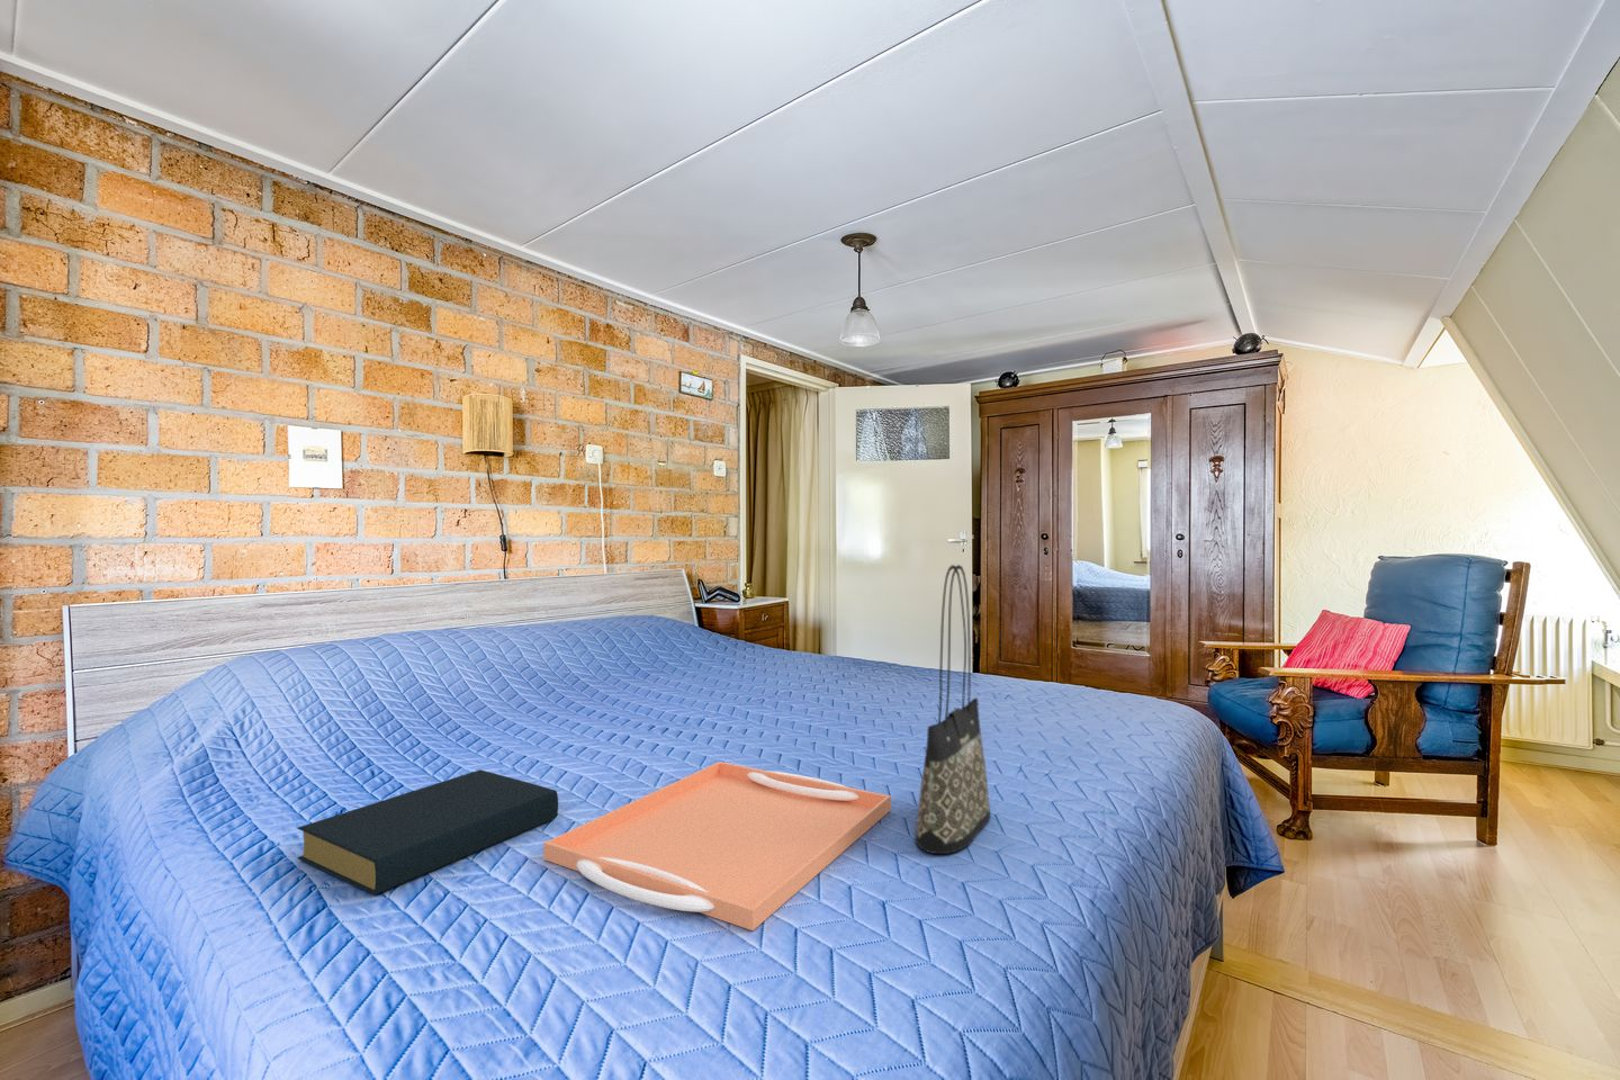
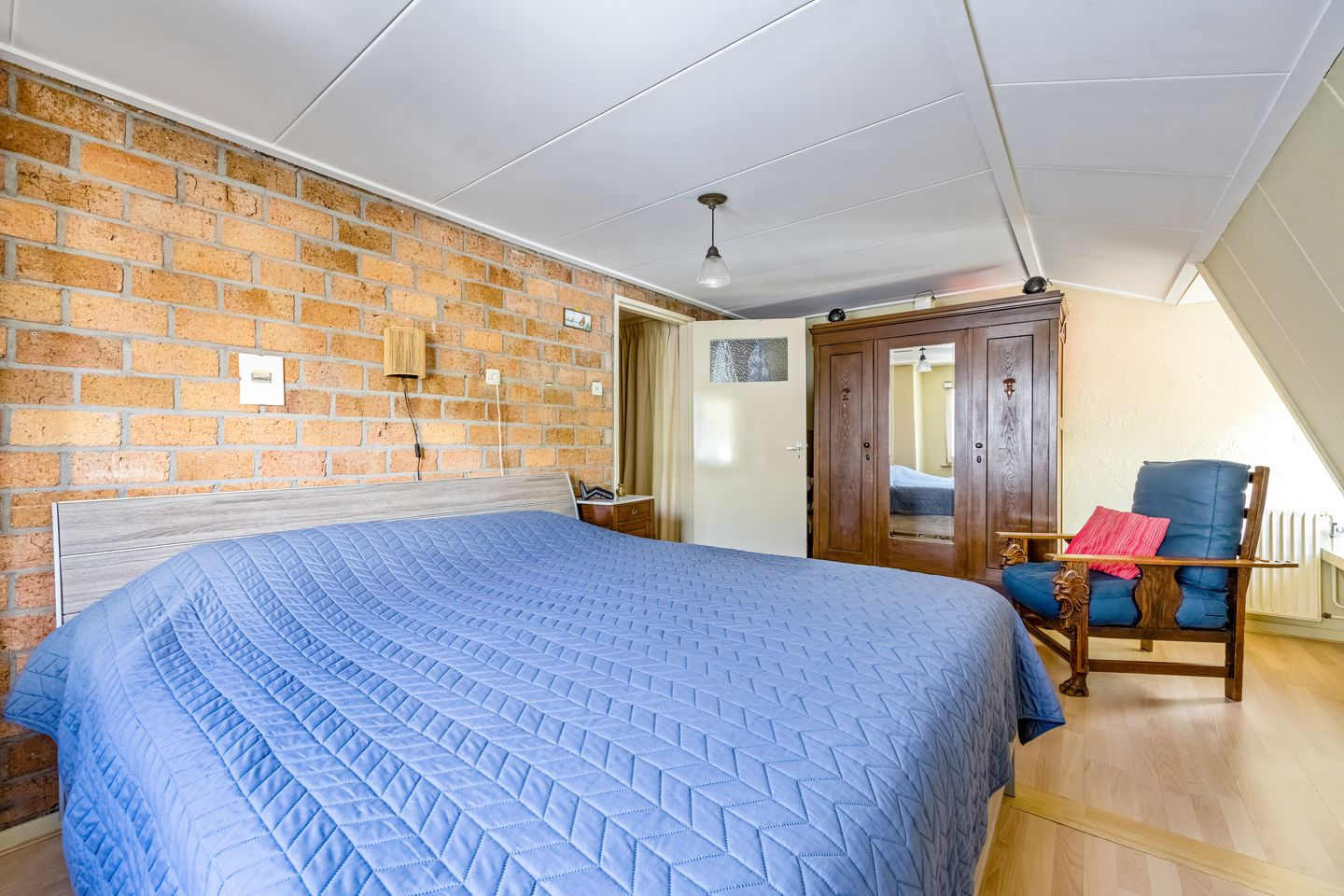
- tote bag (949, 695)
- hardback book (436, 822)
- serving tray (732, 824)
